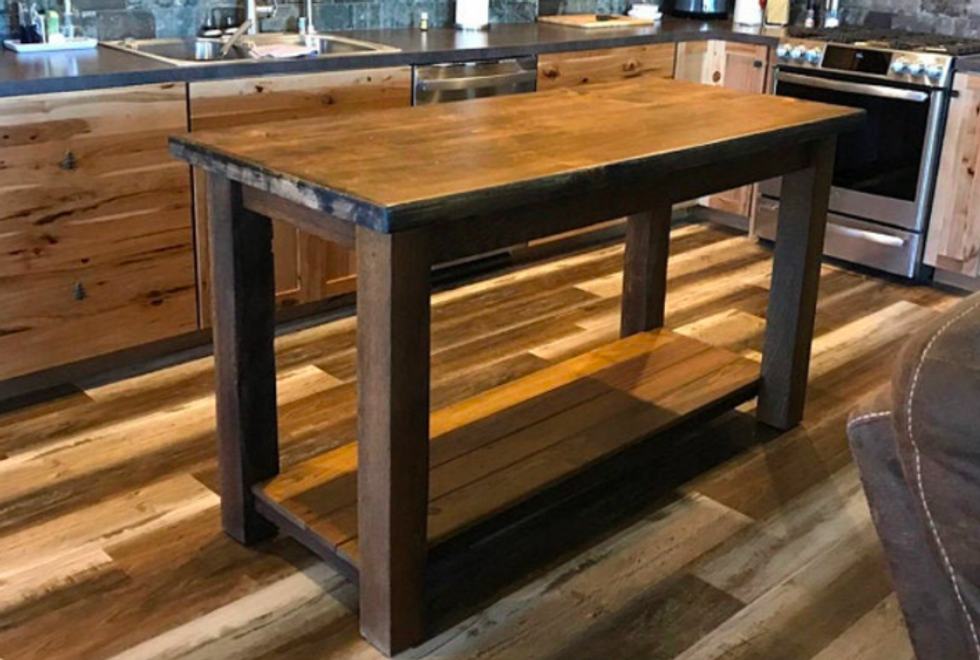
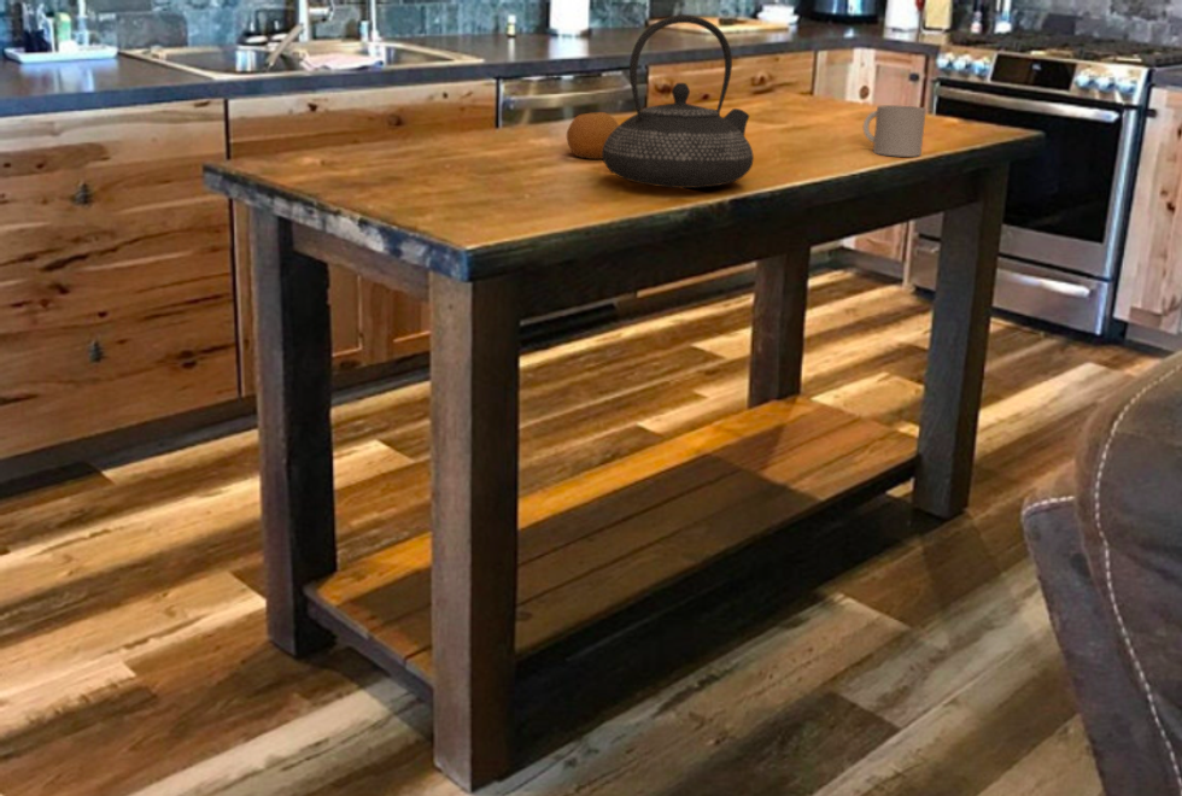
+ teapot (686, 99)
+ fruit (593, 135)
+ mug (891, 129)
